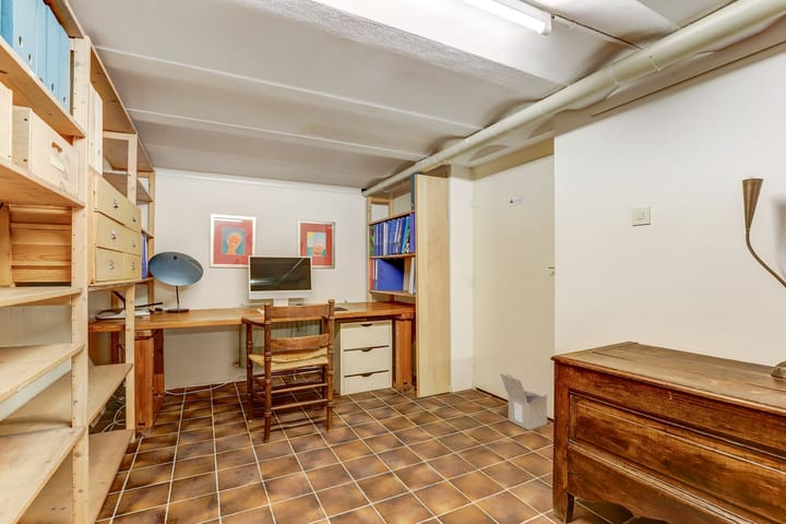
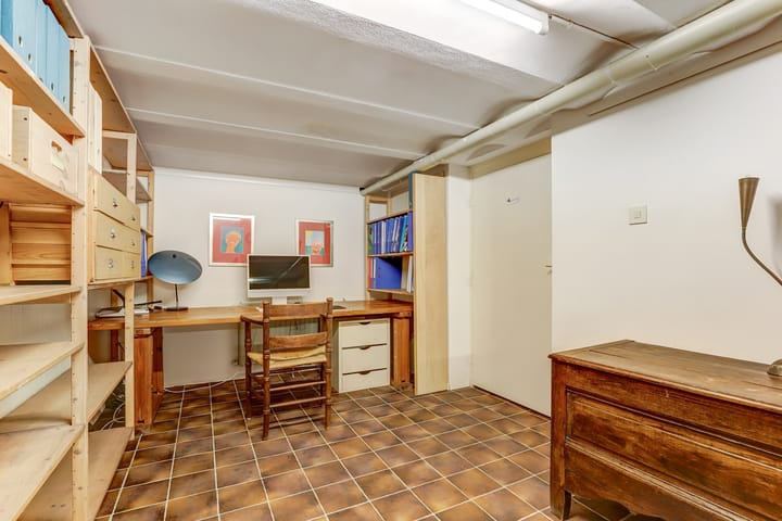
- cardboard box (524, 397)
